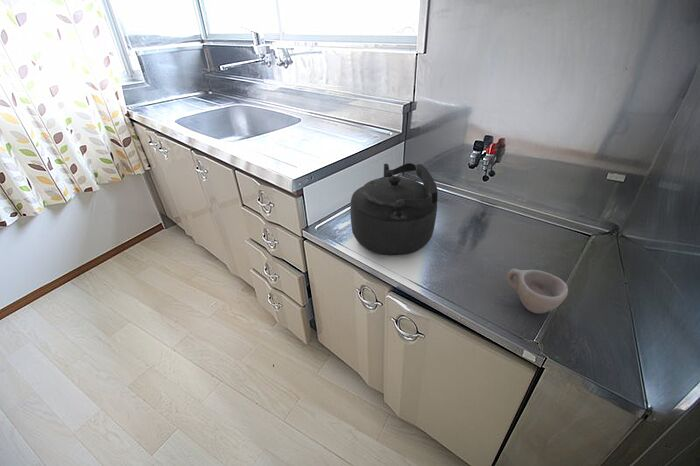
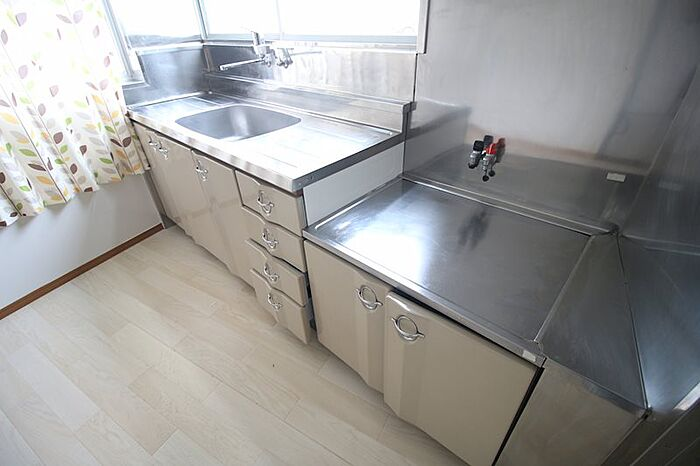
- kettle (394, 206)
- cup (531, 291)
